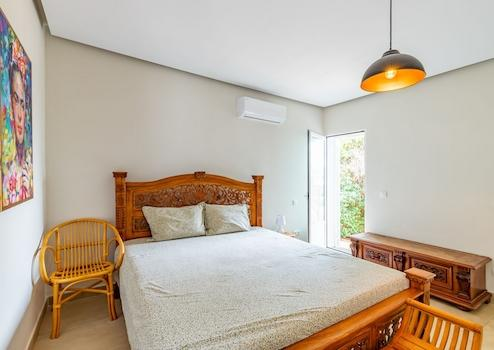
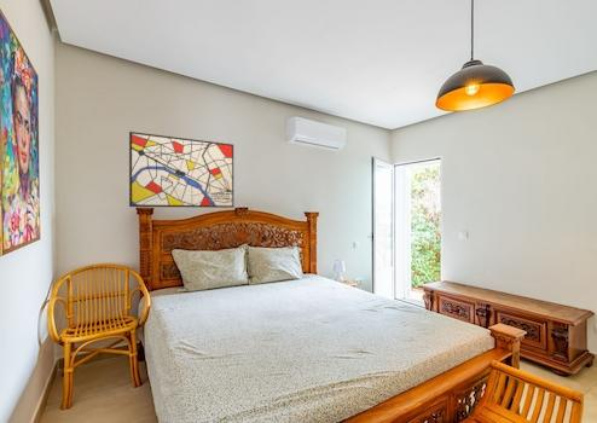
+ wall art (185, 173)
